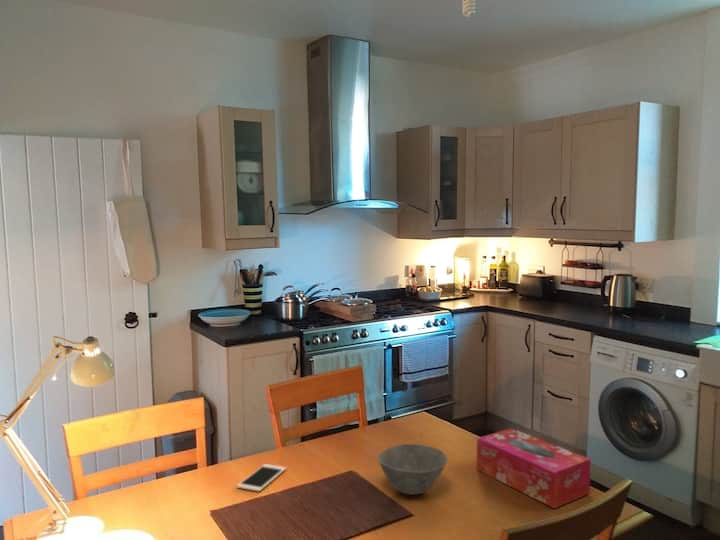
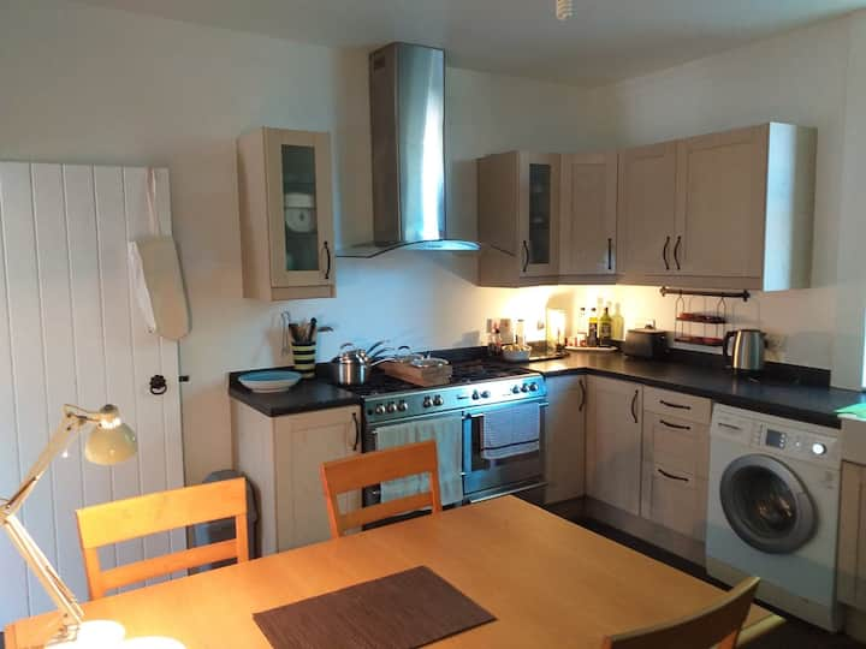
- cell phone (262, 477)
- tissue box (530, 464)
- bowl (412, 473)
